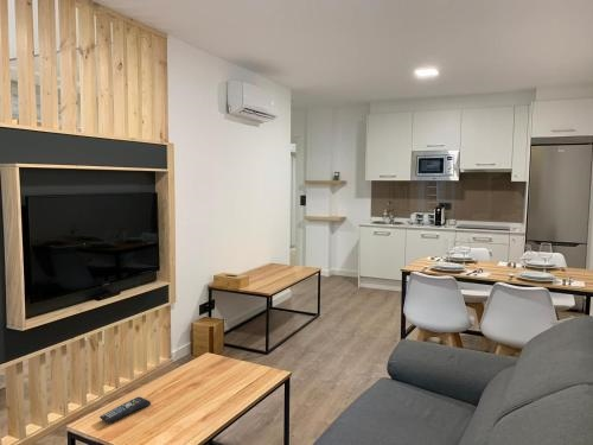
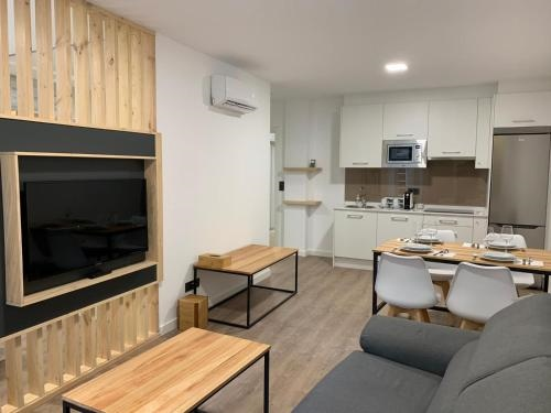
- remote control (126, 408)
